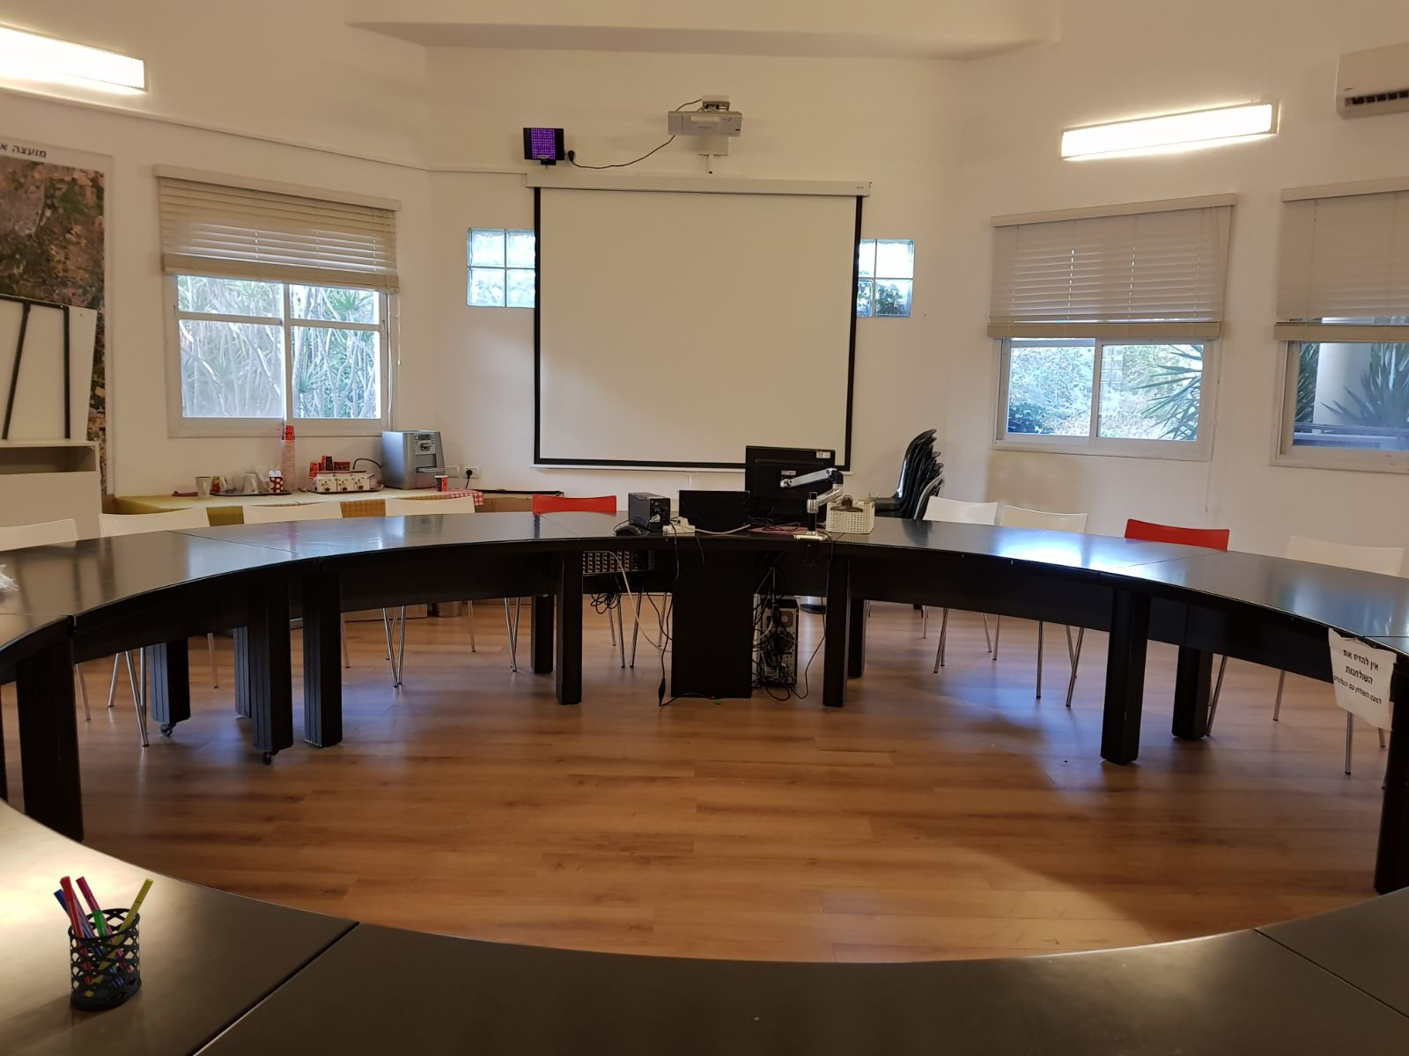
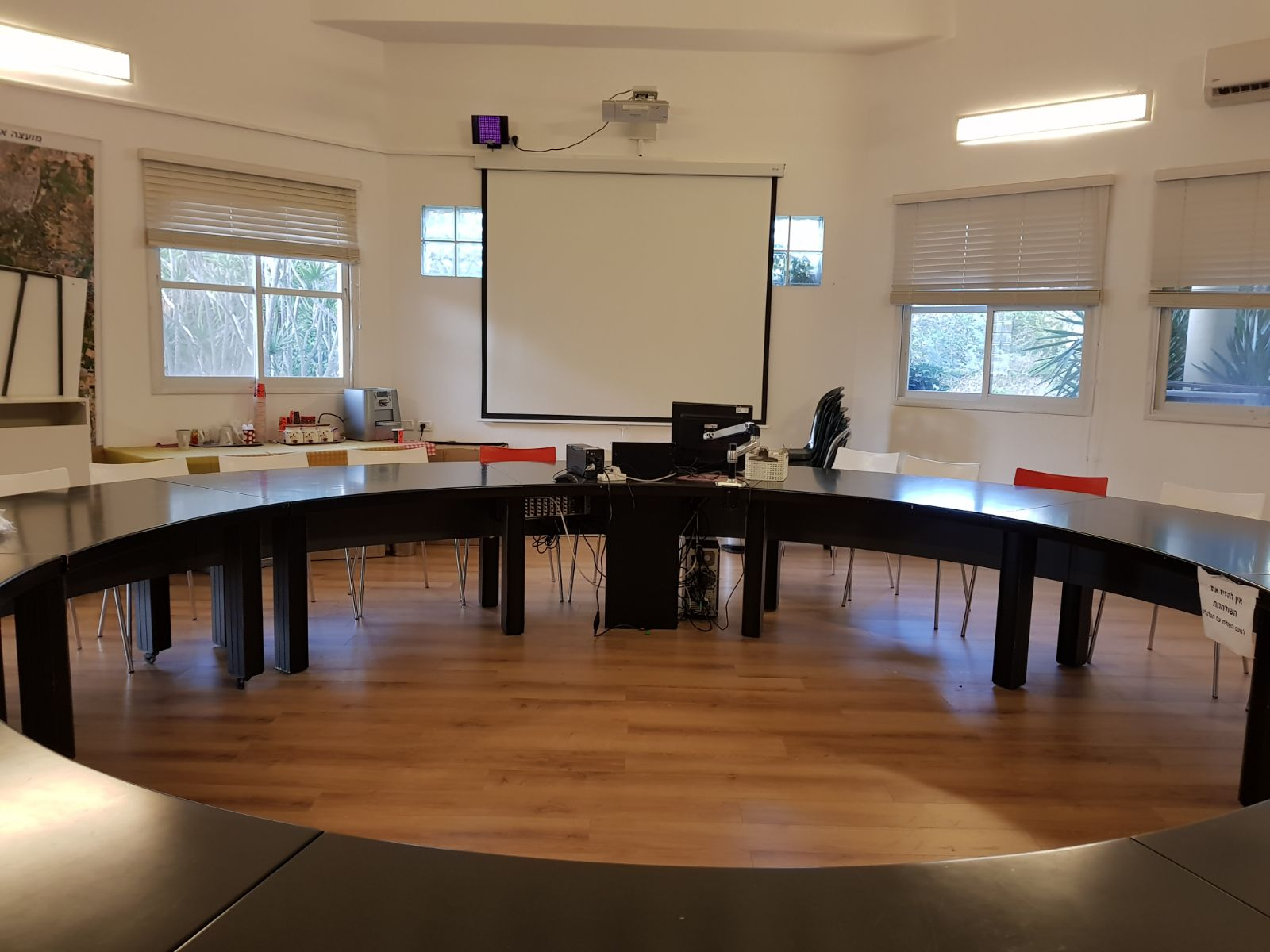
- pen holder (100, 936)
